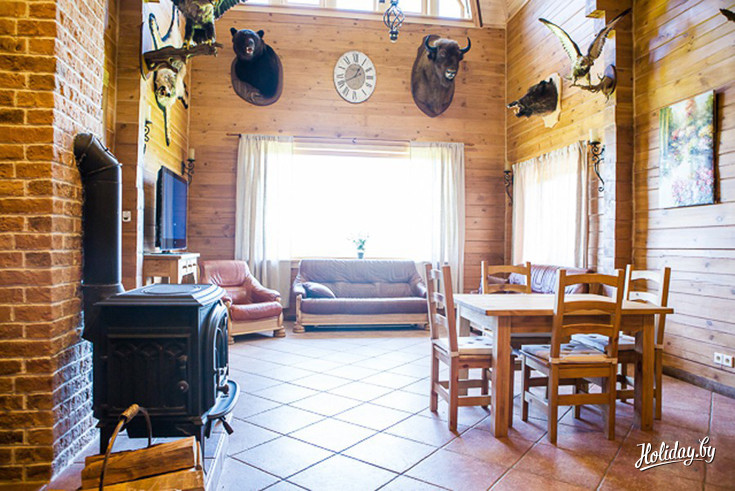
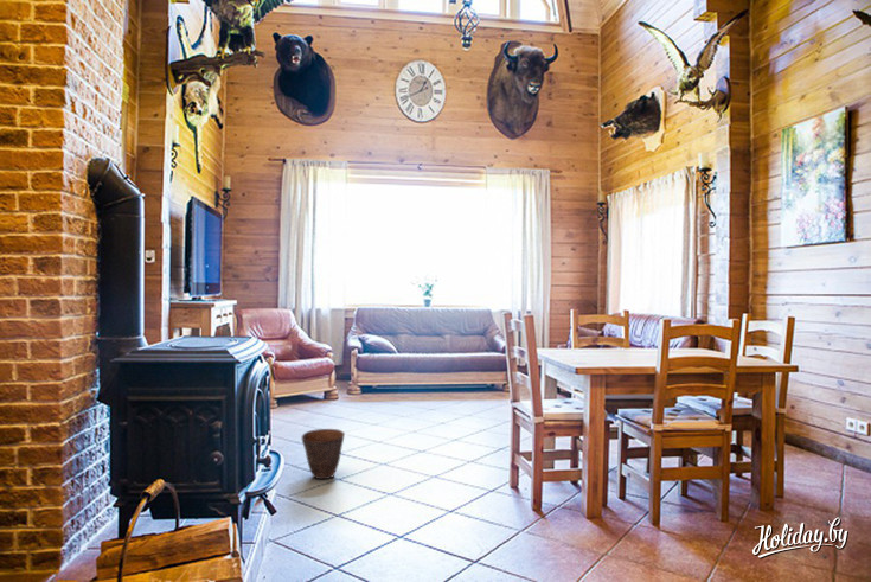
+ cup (322, 454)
